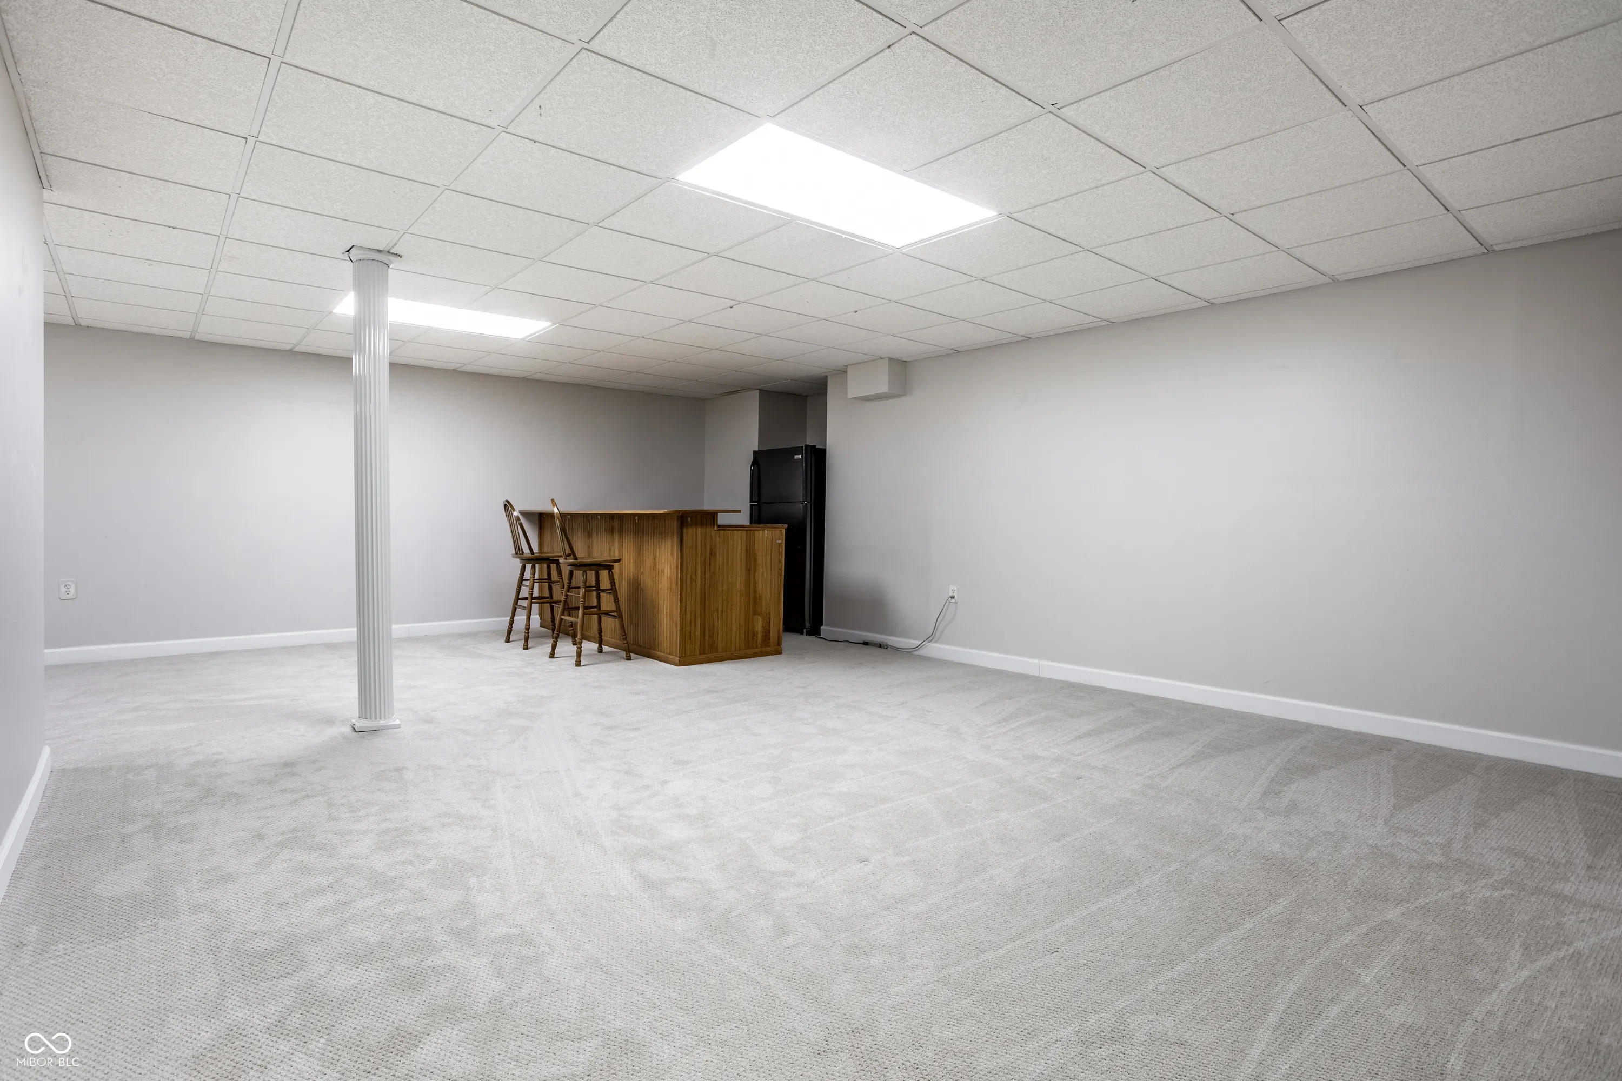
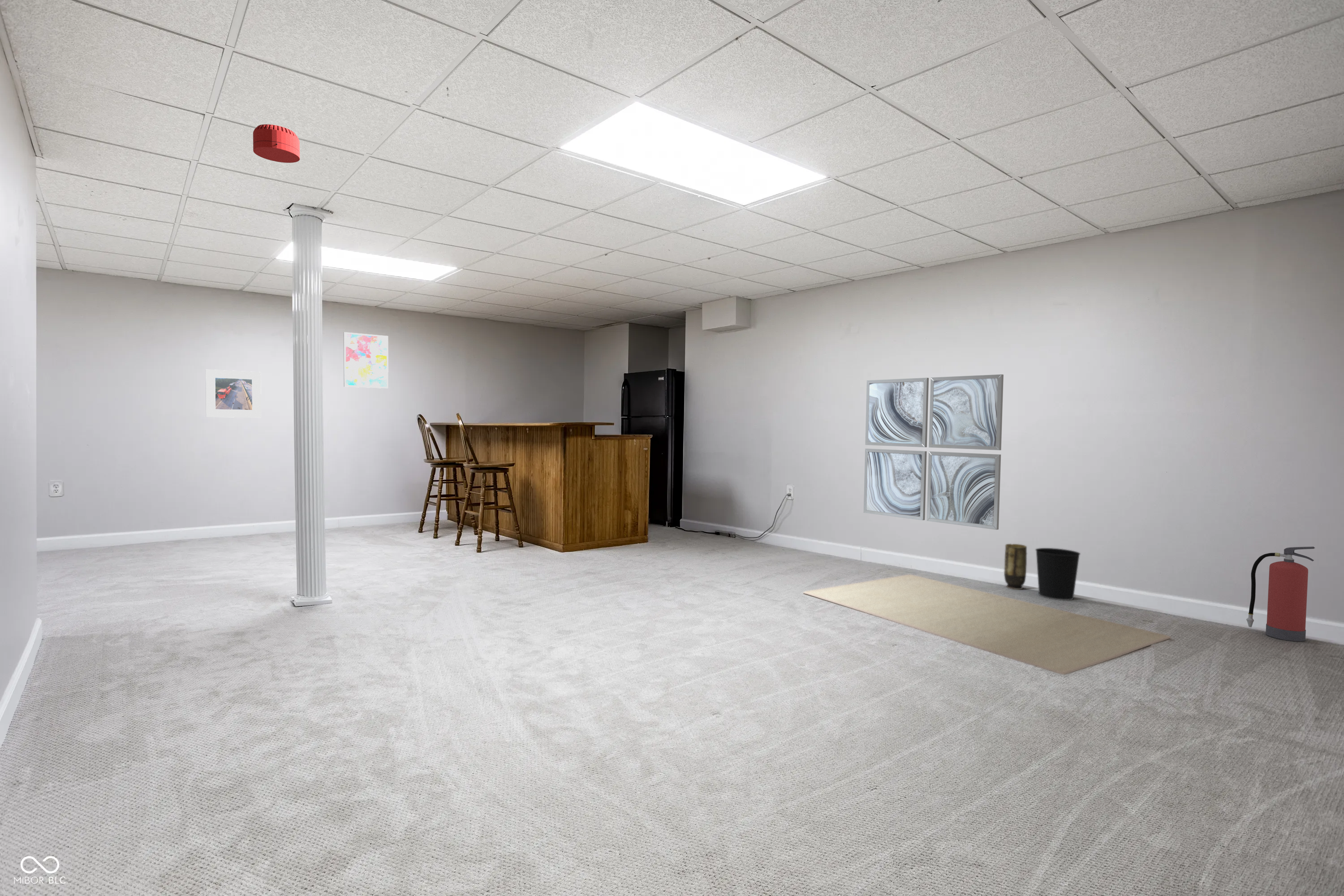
+ fire extinguisher (1279, 589)
+ wall art (926, 451)
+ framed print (234, 394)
+ vase (1015, 566)
+ wastebasket (1056, 574)
+ rug (968, 612)
+ wall art (366, 361)
+ smoke detector (276, 143)
